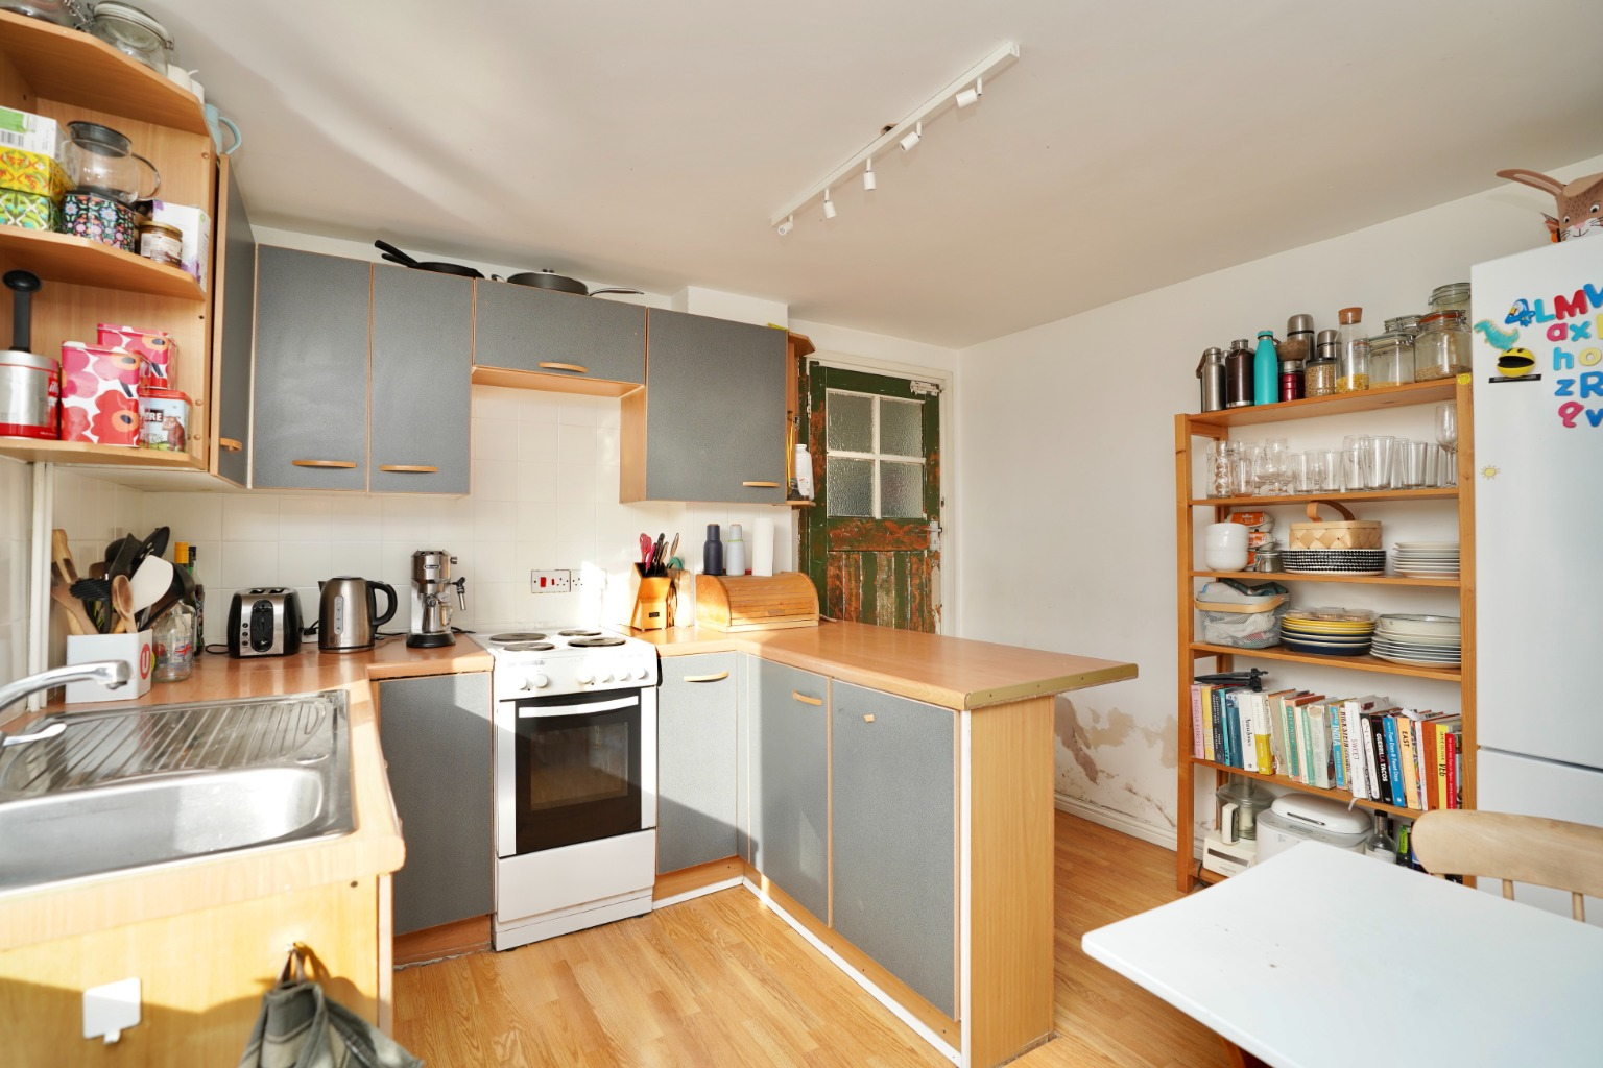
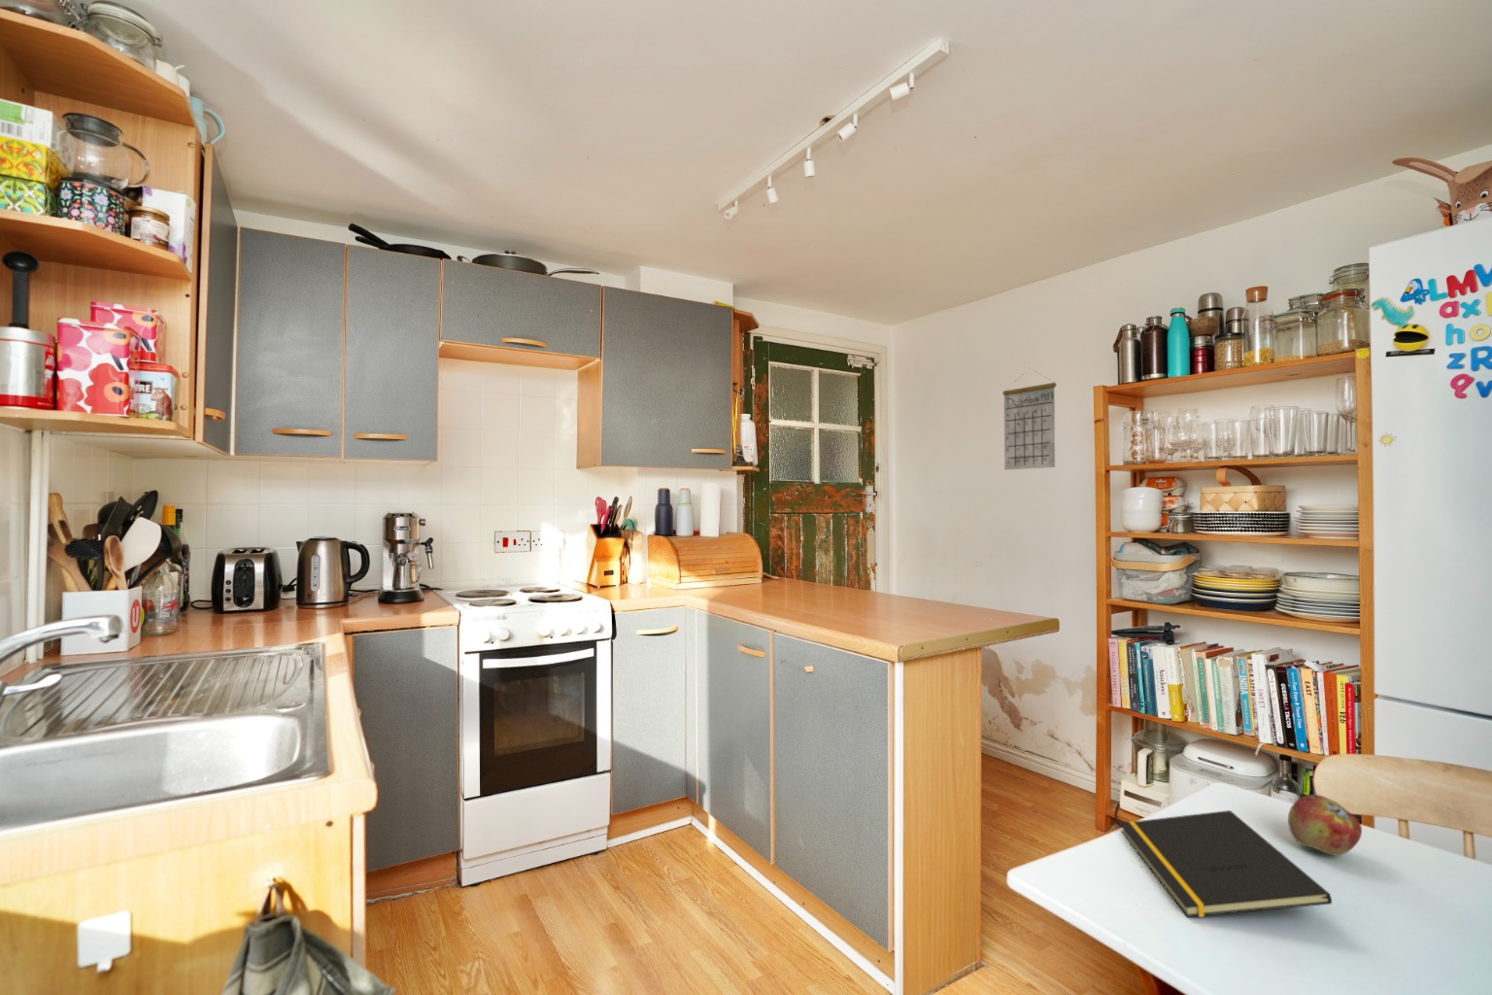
+ notepad (1211, 858)
+ calendar (1029, 418)
+ fruit (1324, 825)
